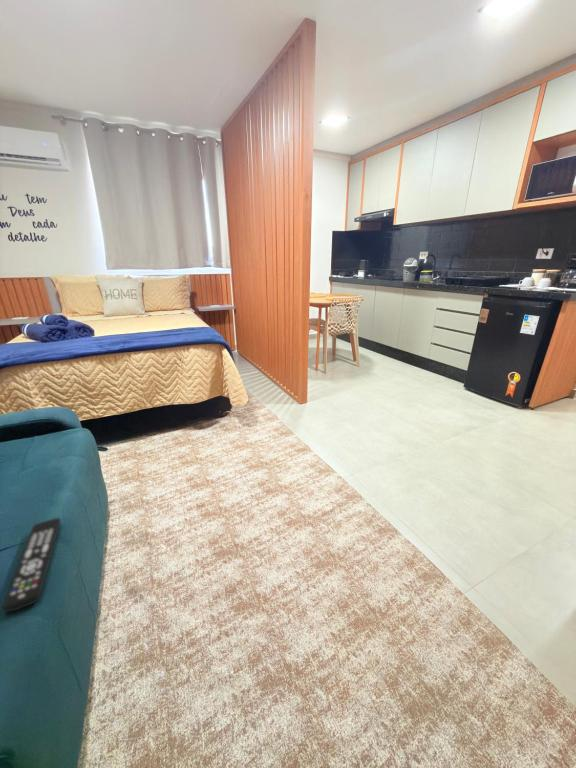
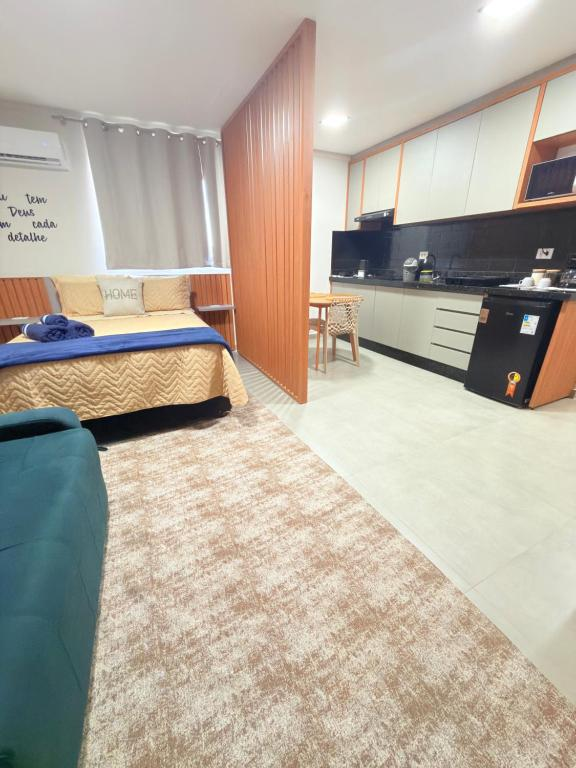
- remote control (36, 558)
